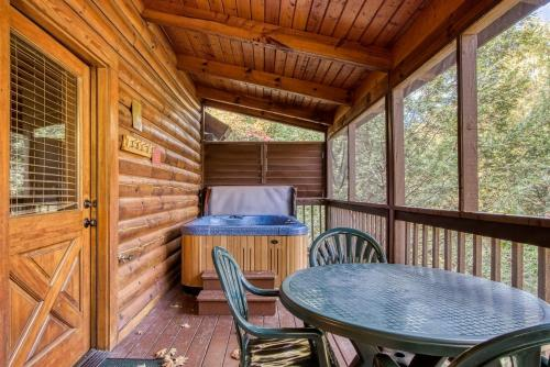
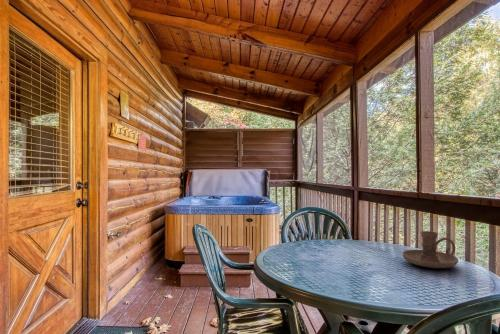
+ candle holder (433, 248)
